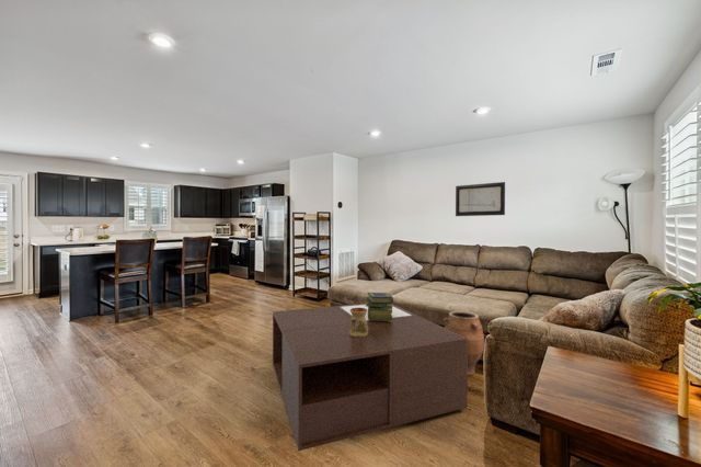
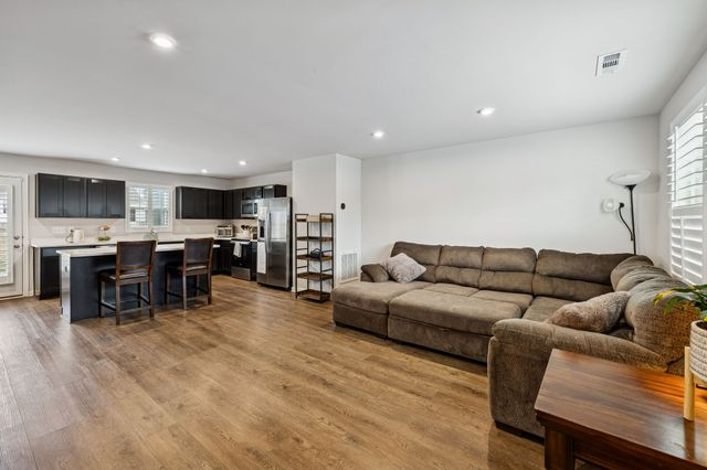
- oil burner (359, 322)
- stack of books (379, 306)
- wall art (479, 200)
- vase (468, 342)
- coffee table (356, 353)
